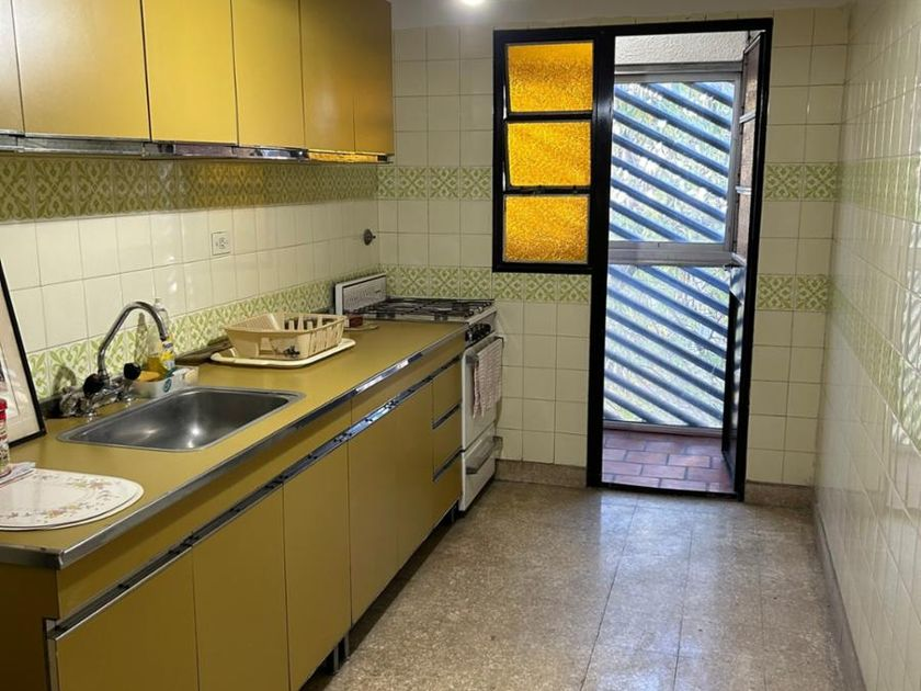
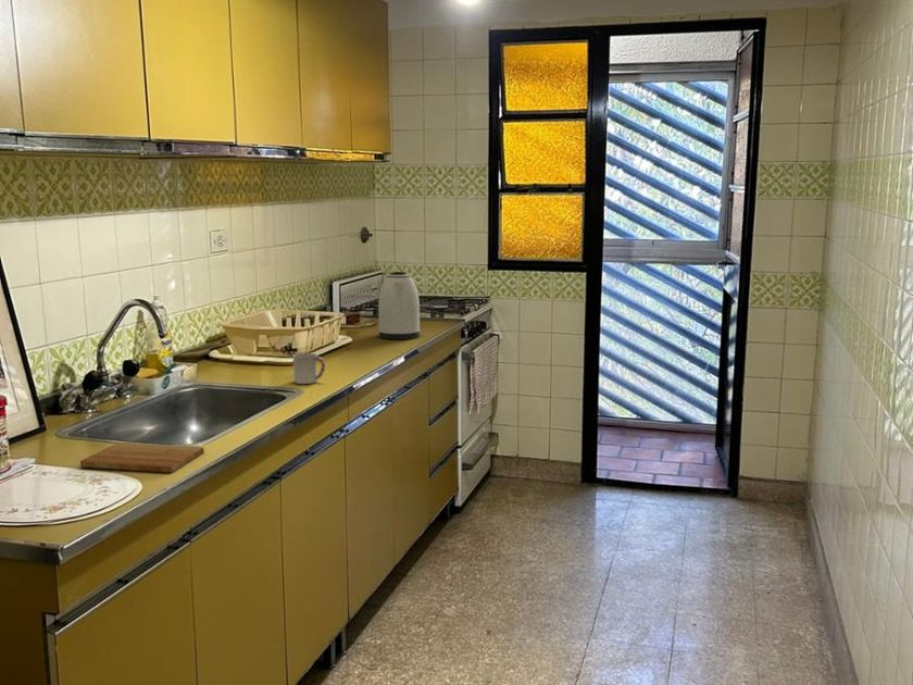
+ cutting board (143, 457)
+ kettle (399, 302)
+ cup (310, 368)
